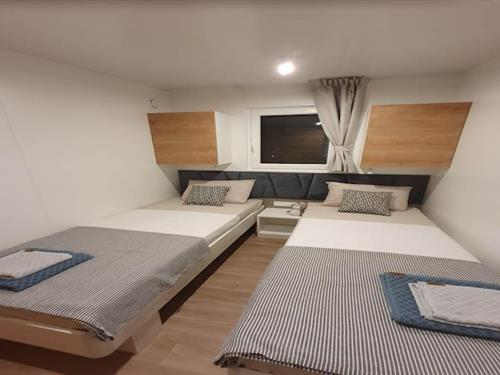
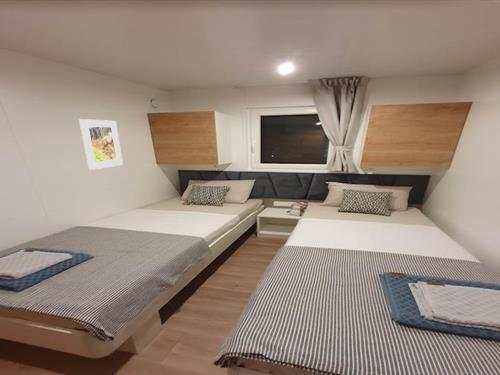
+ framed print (103, 144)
